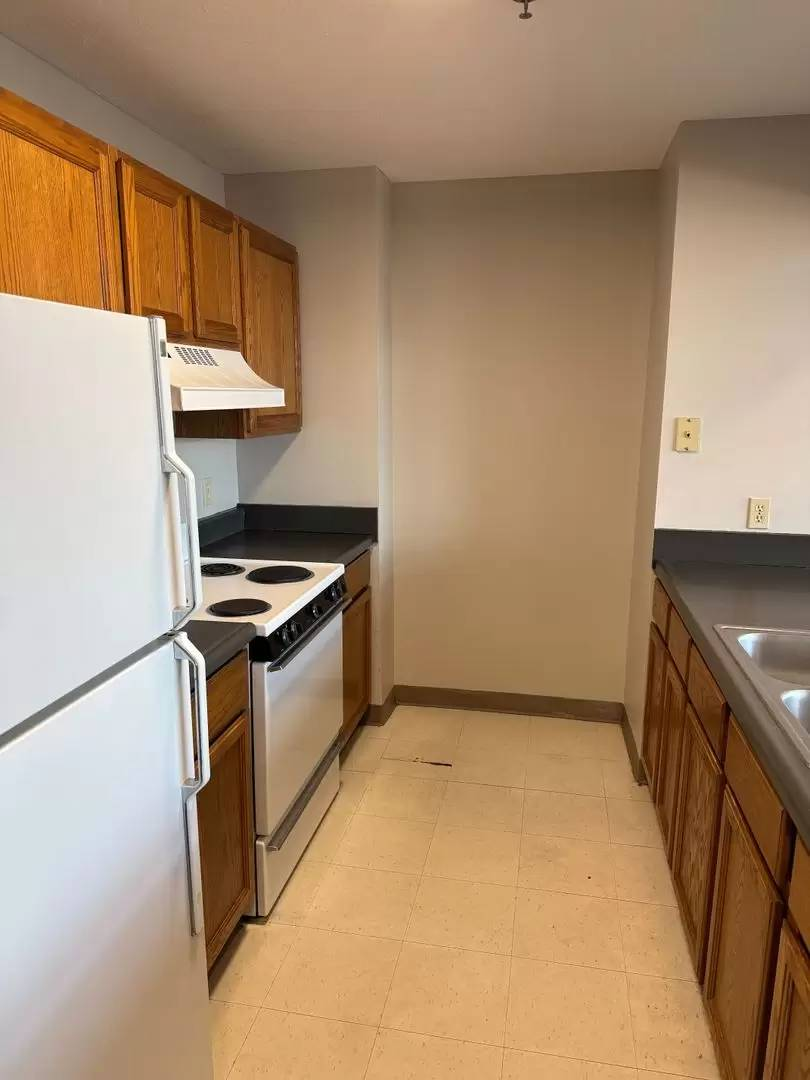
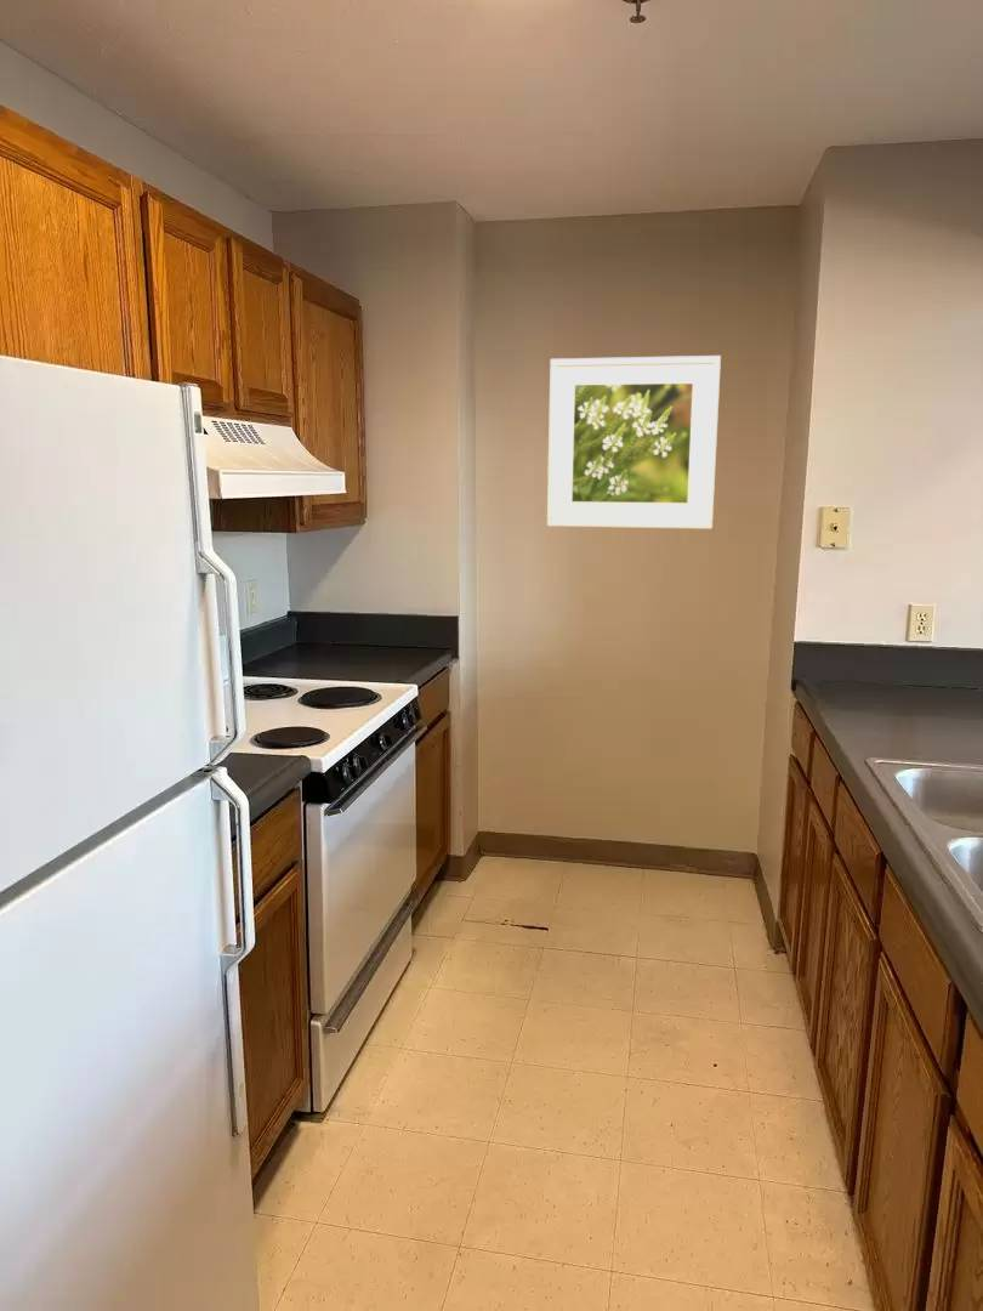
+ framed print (631, 443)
